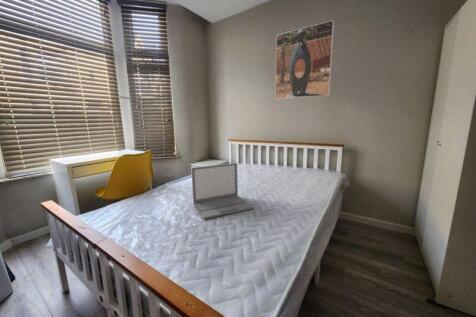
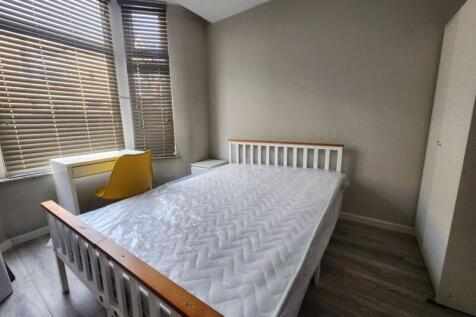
- laptop (222, 187)
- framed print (301, 63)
